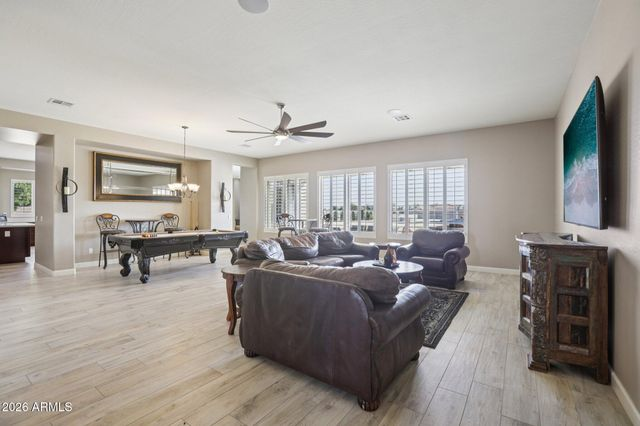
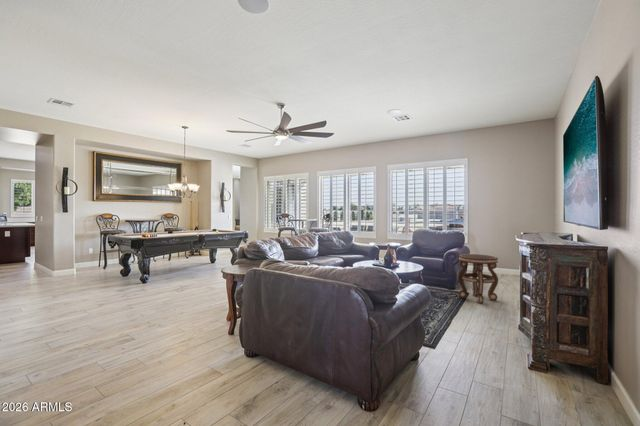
+ side table (478, 277)
